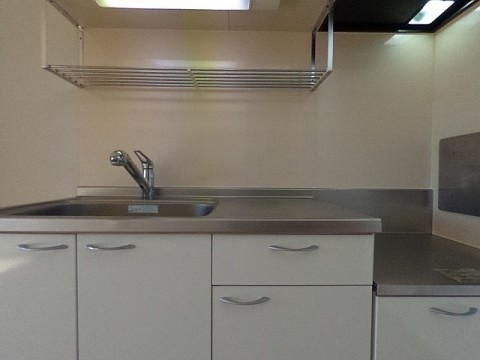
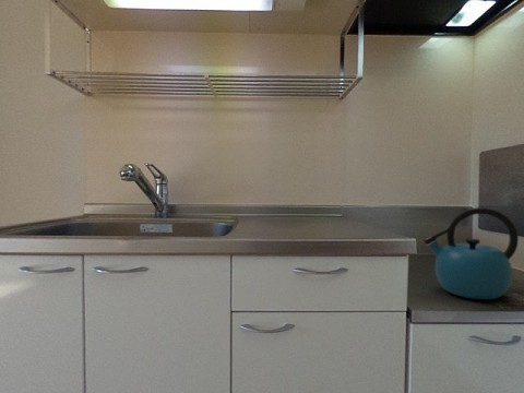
+ kettle (467, 250)
